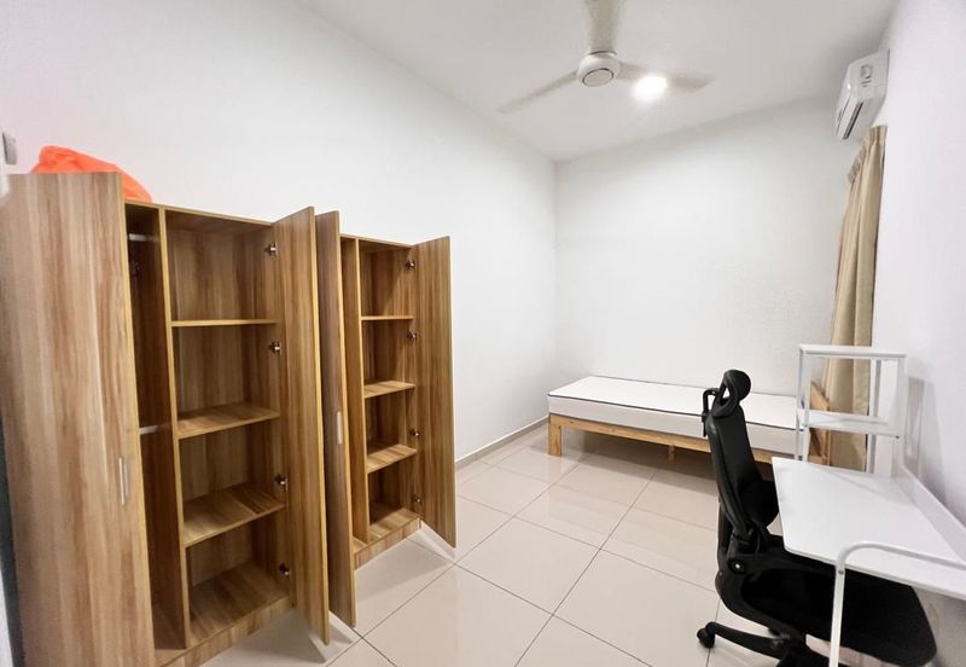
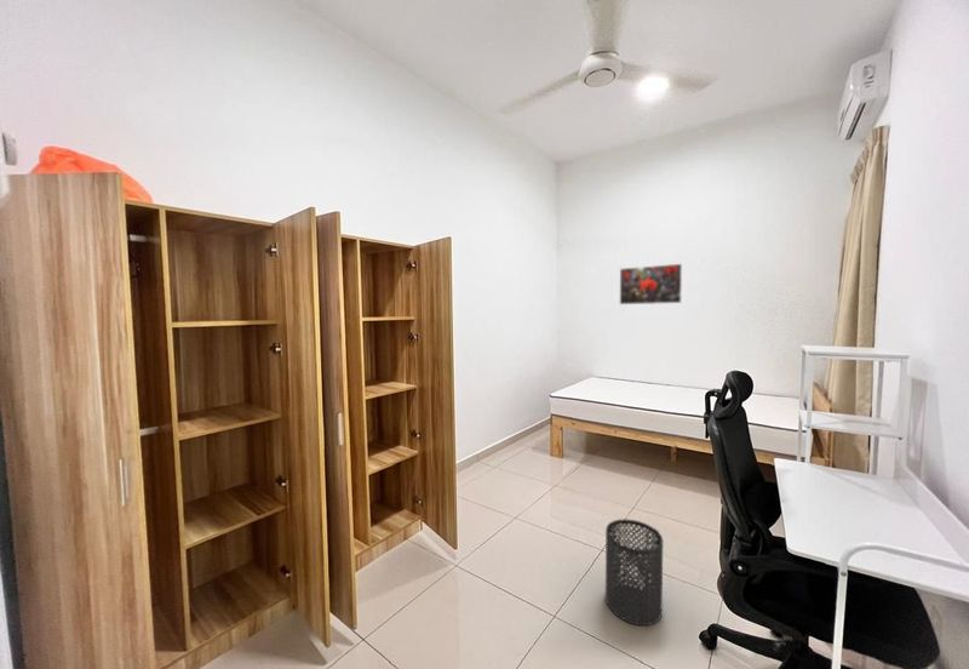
+ trash can (632, 568)
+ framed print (649, 285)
